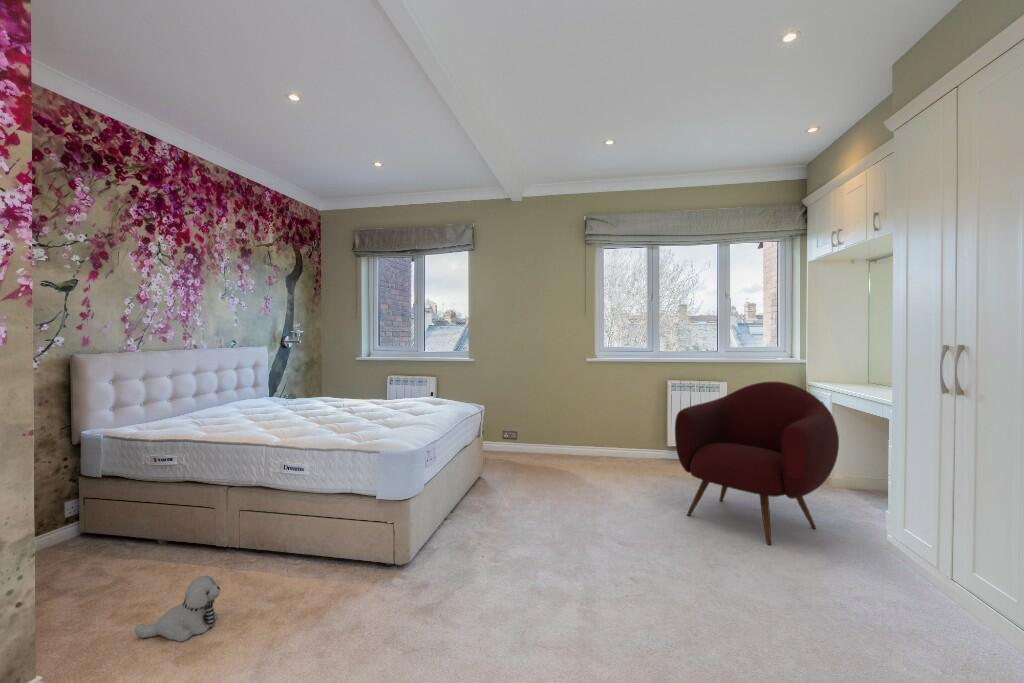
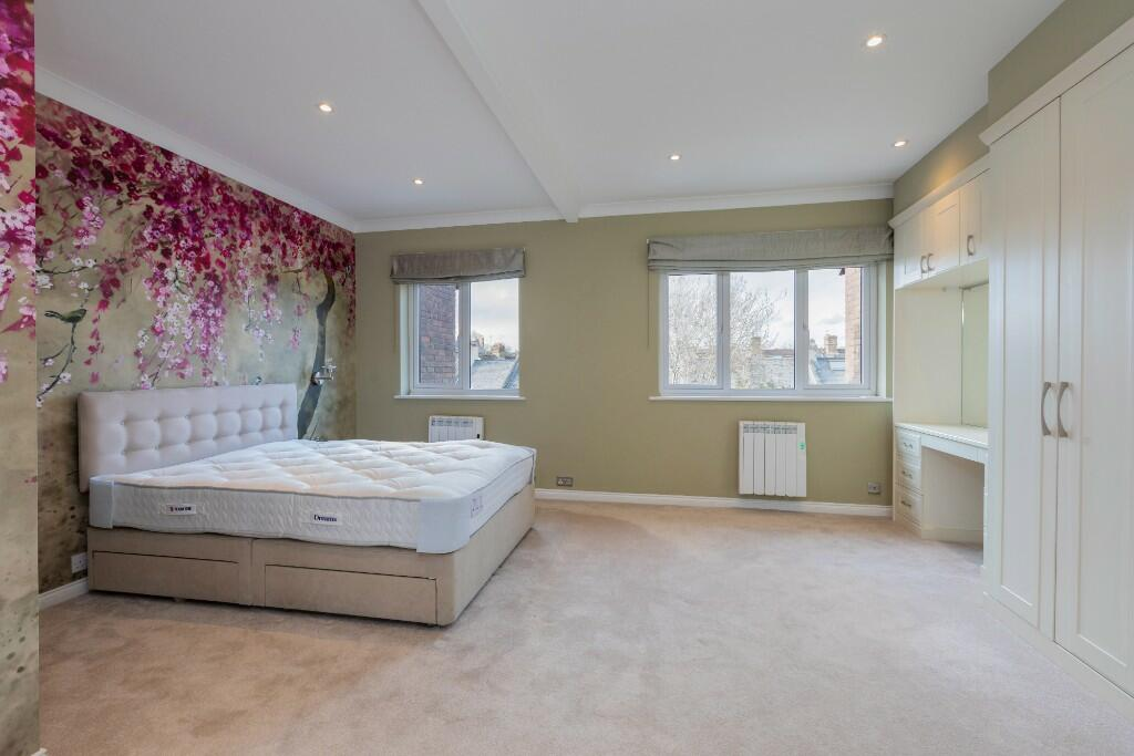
- armchair (756, 450)
- plush toy (181, 604)
